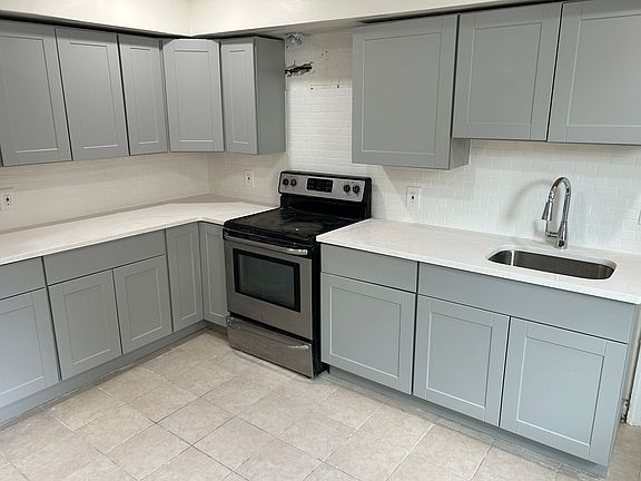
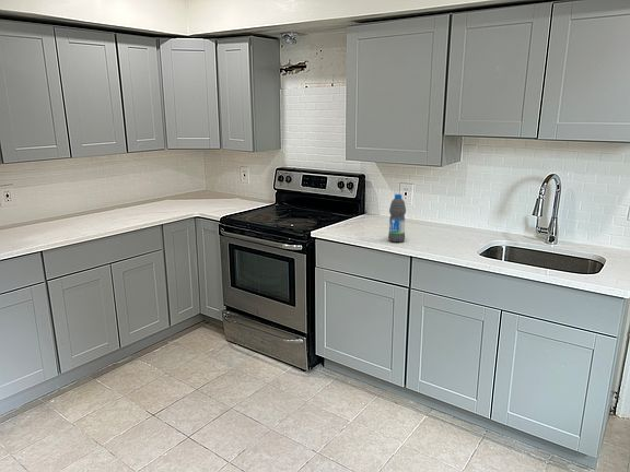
+ water bottle (397, 217)
